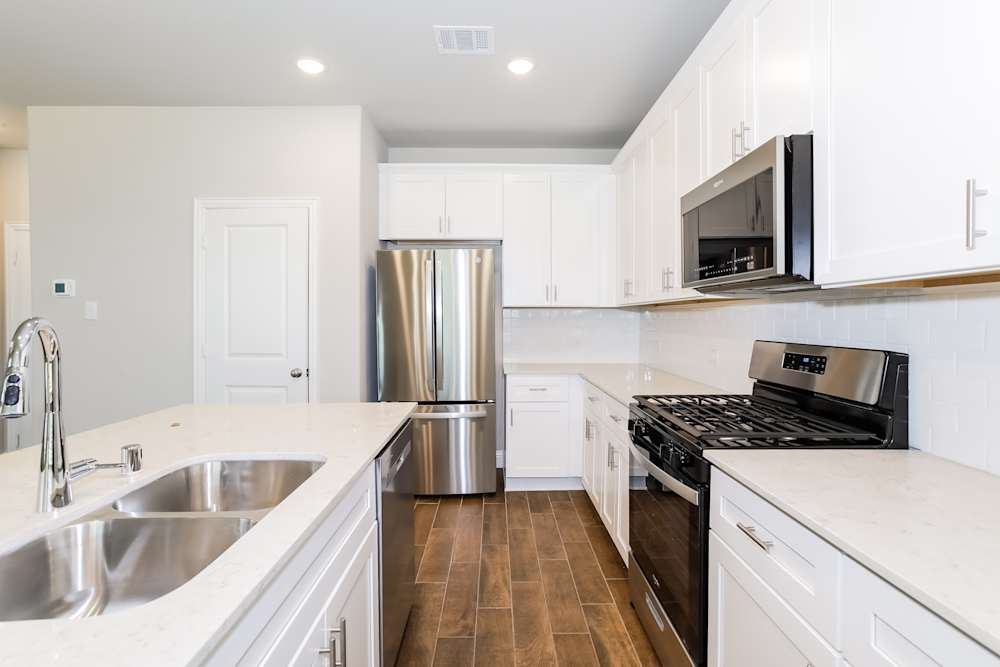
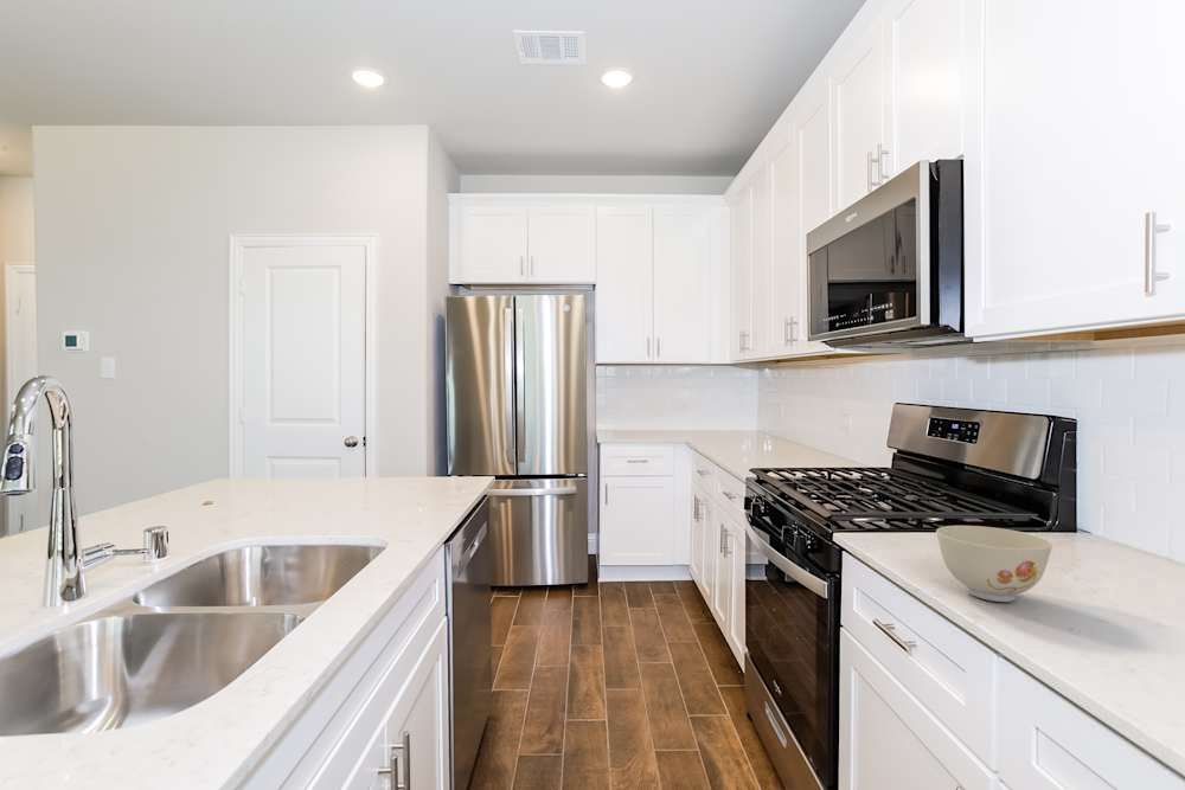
+ bowl (991, 565)
